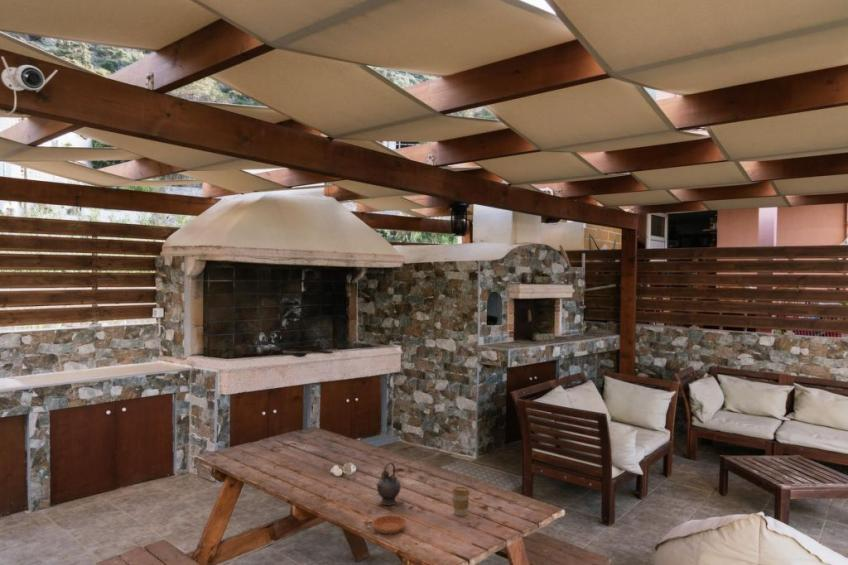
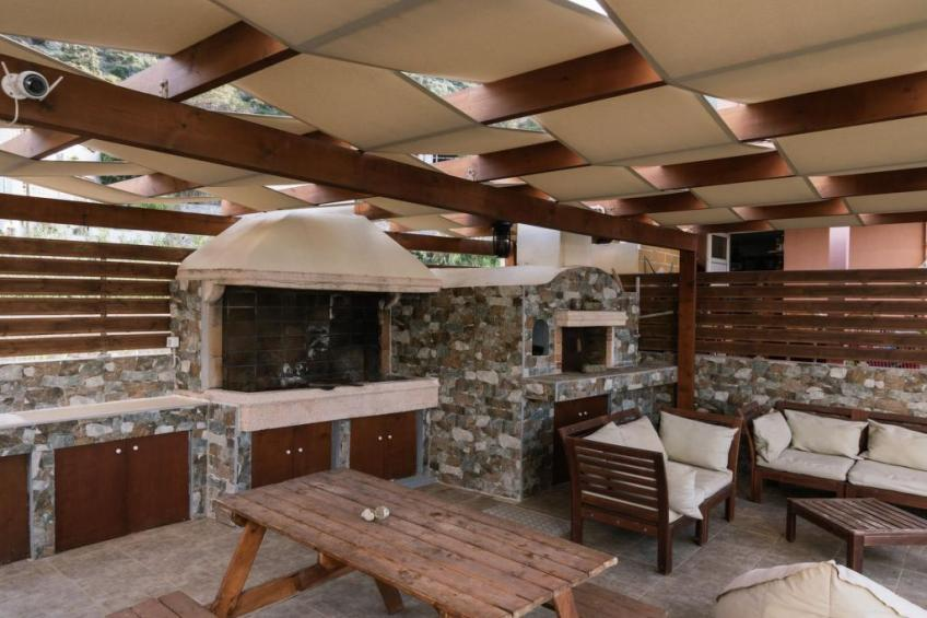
- teapot (386, 483)
- saucer (389, 525)
- coffee cup (460, 500)
